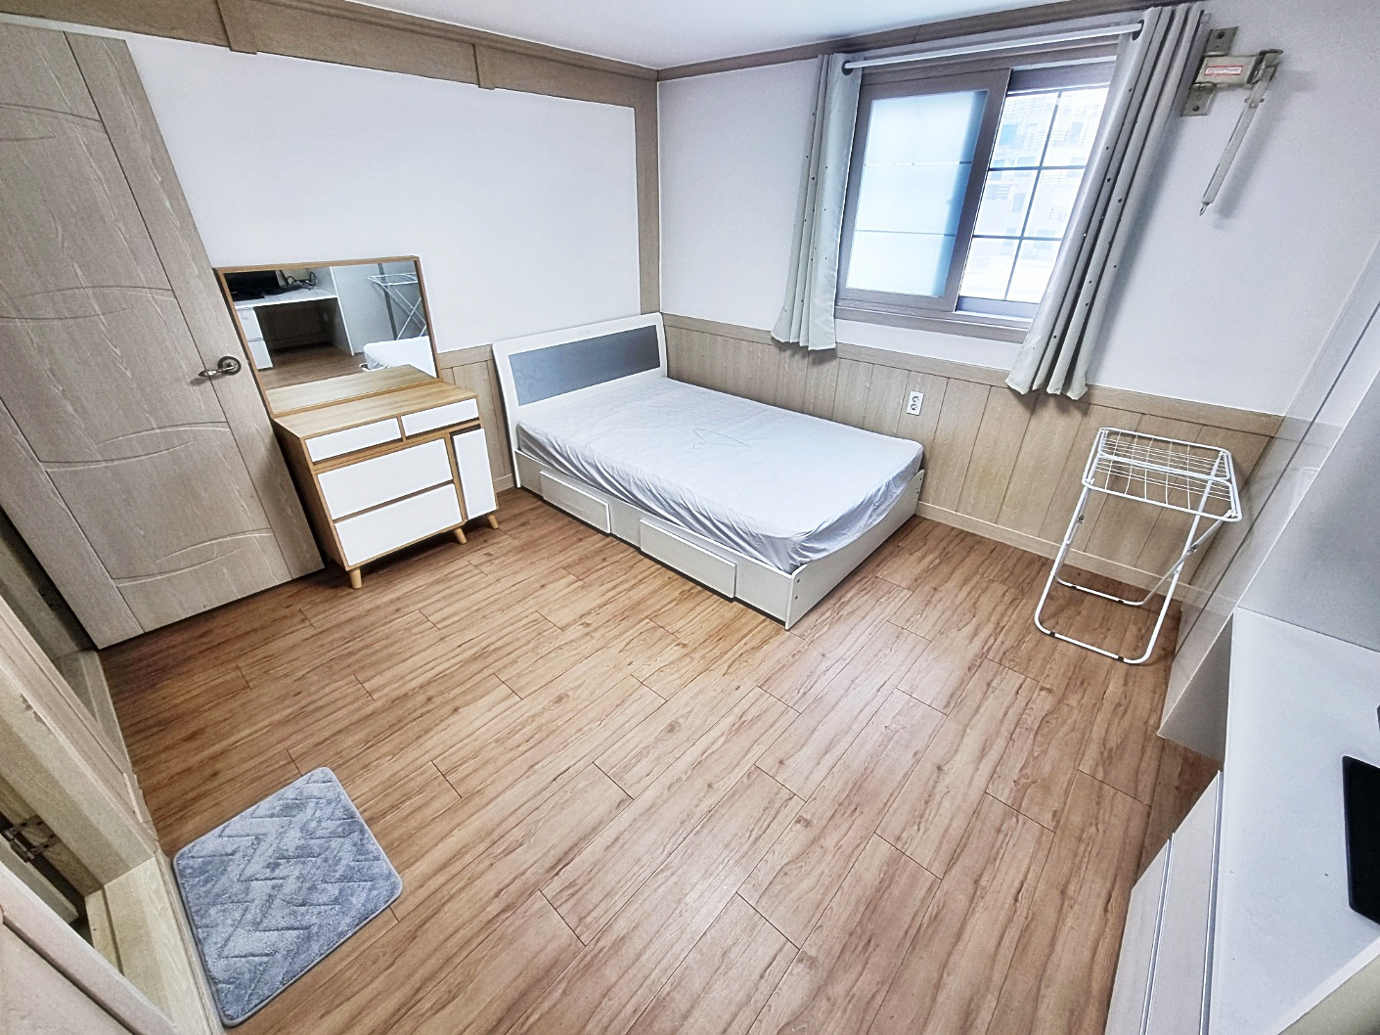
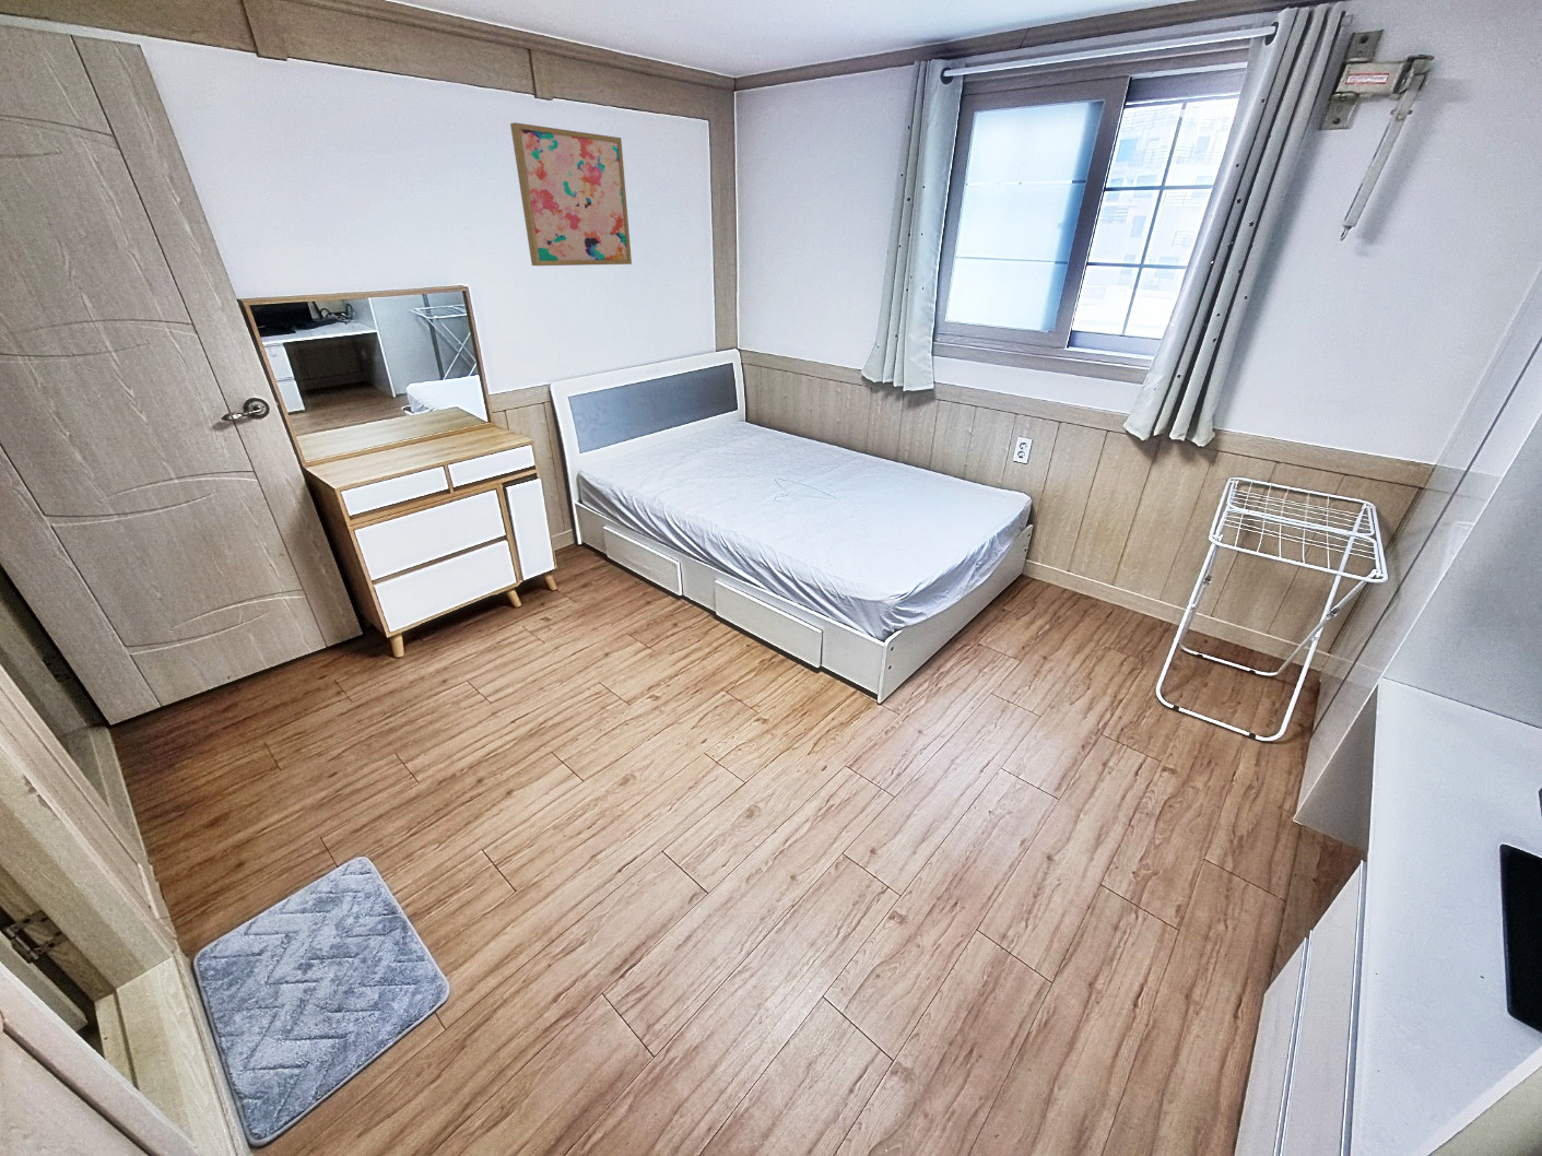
+ wall art (577, 200)
